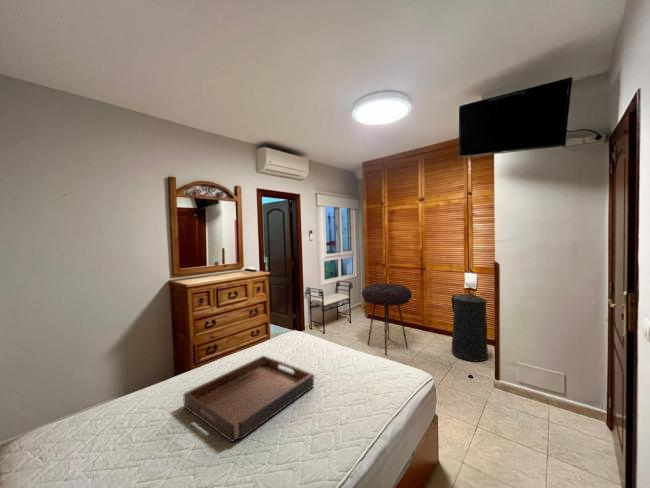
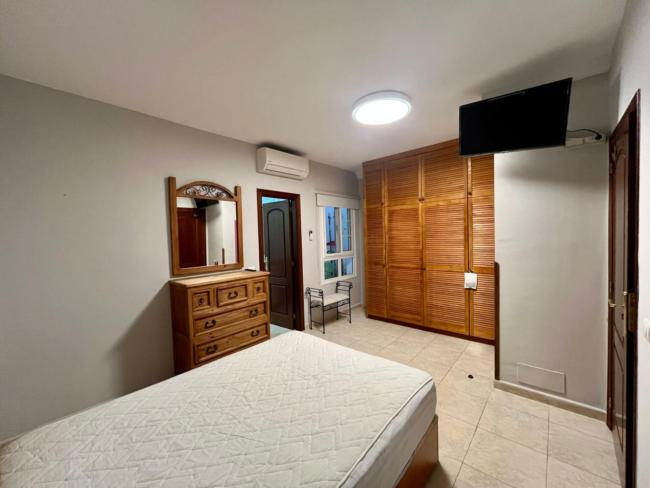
- trash can (466, 322)
- serving tray (252, 389)
- stool (386, 316)
